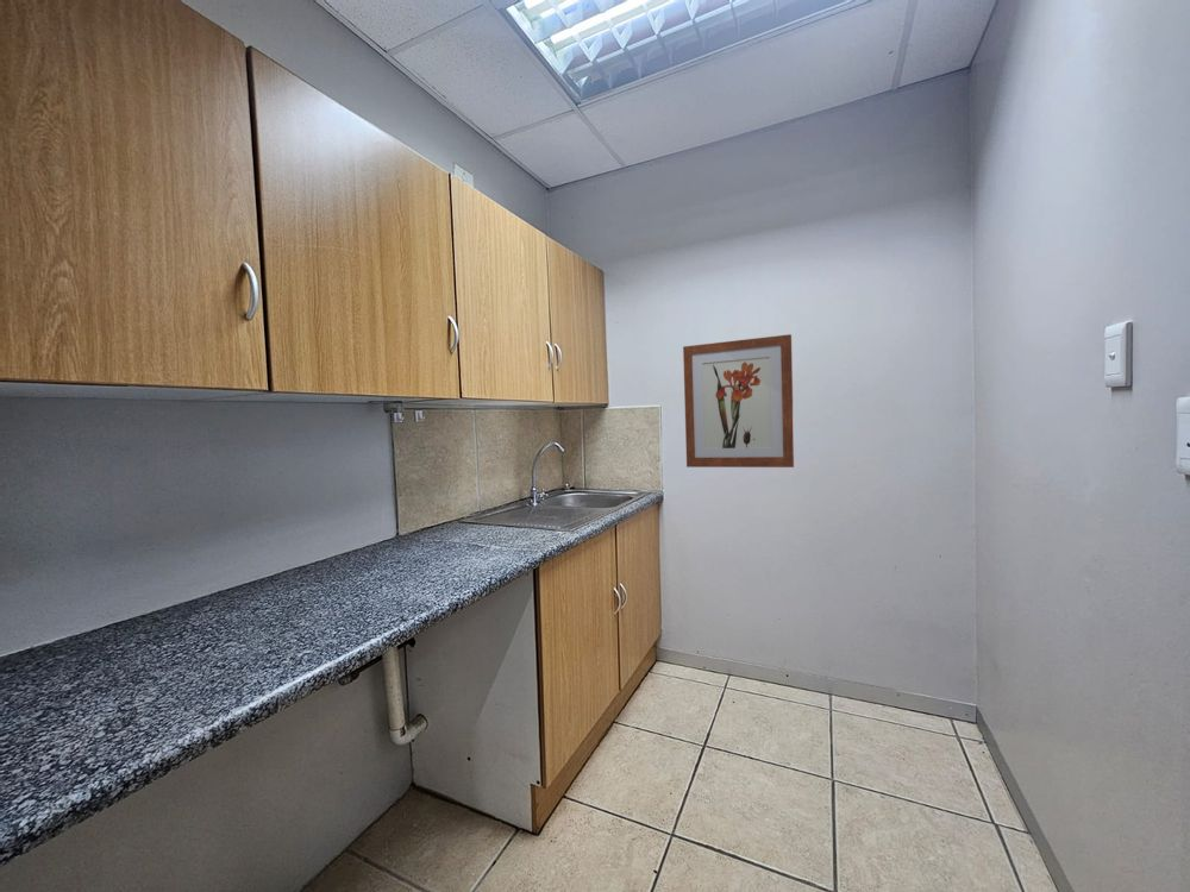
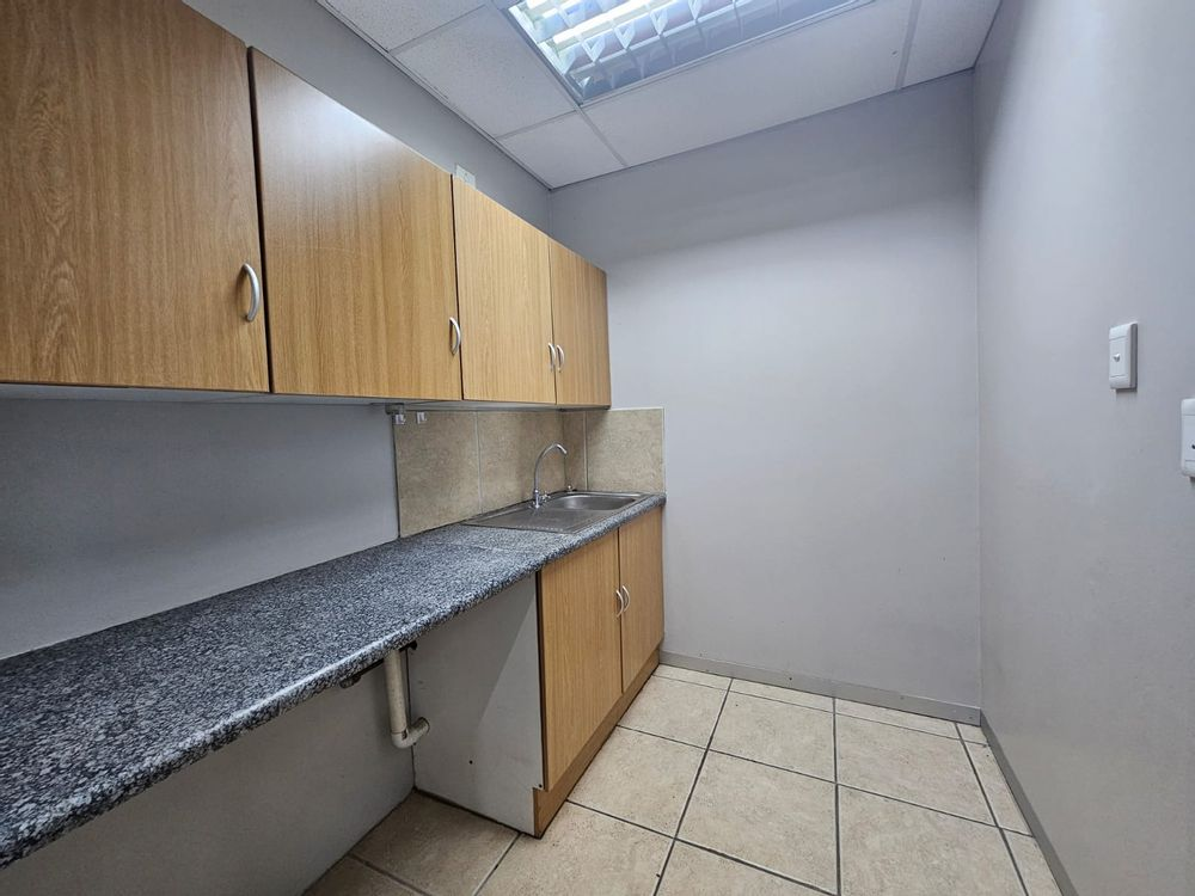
- wall art (737, 404)
